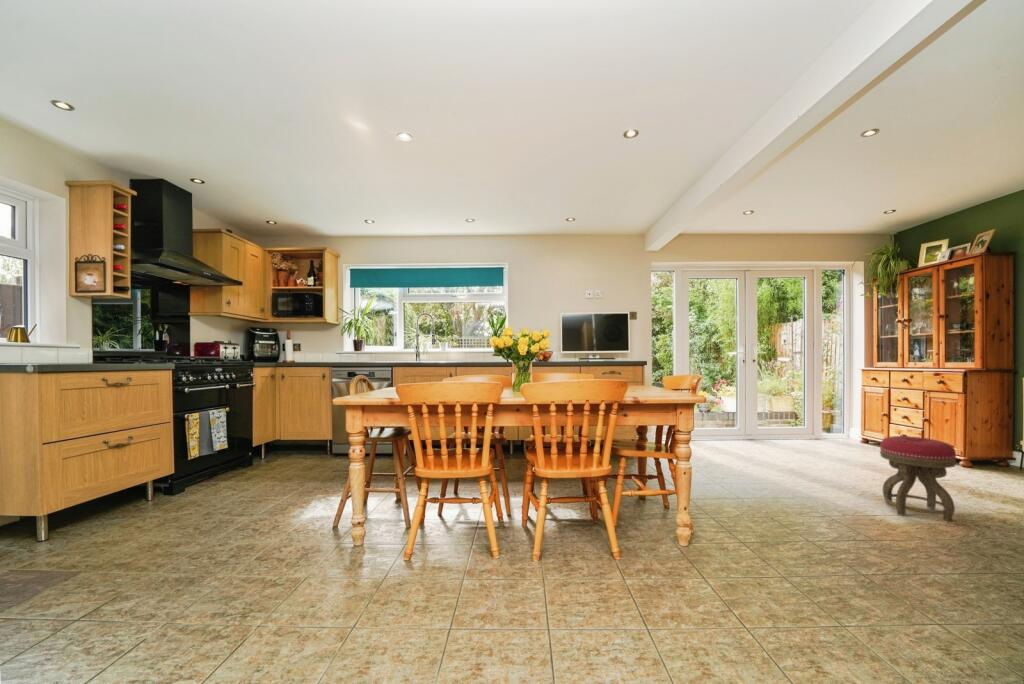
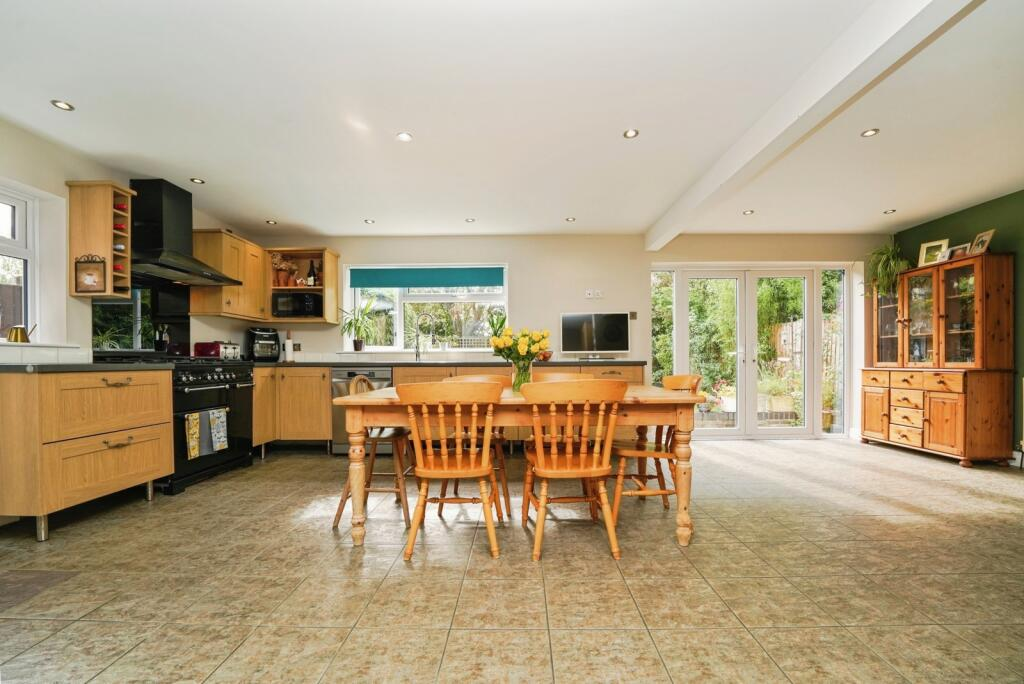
- stool (916, 475)
